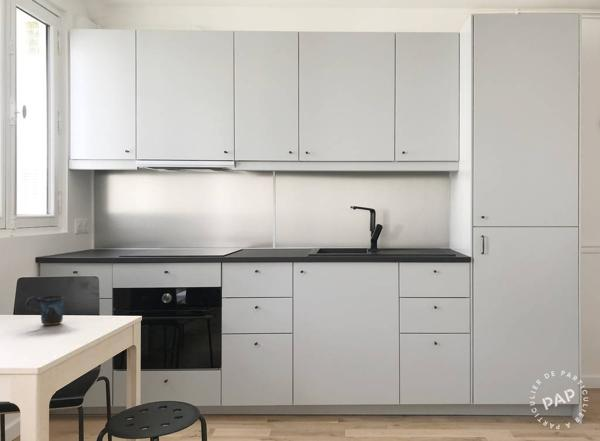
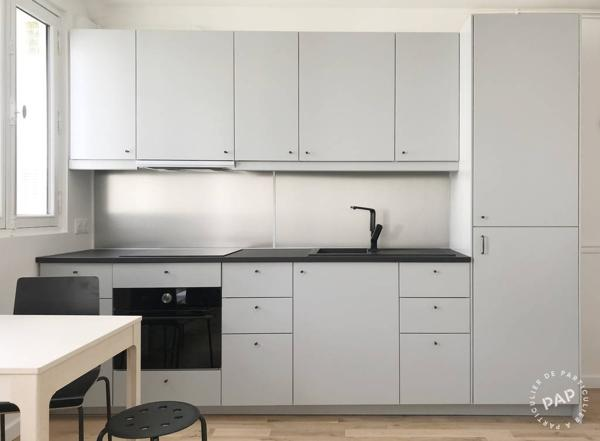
- mug (46, 309)
